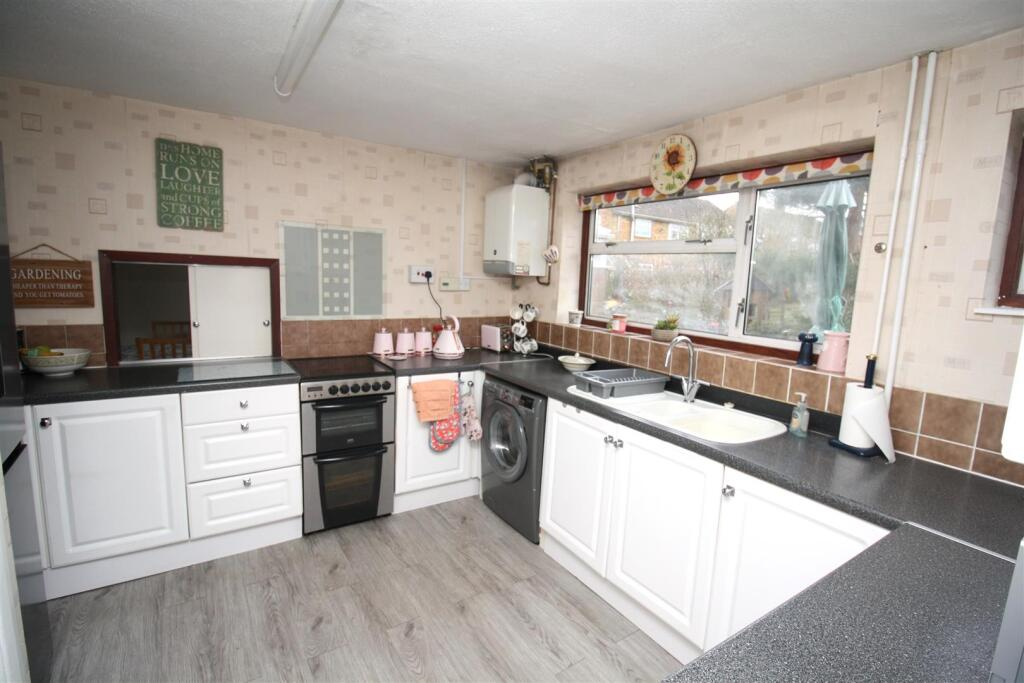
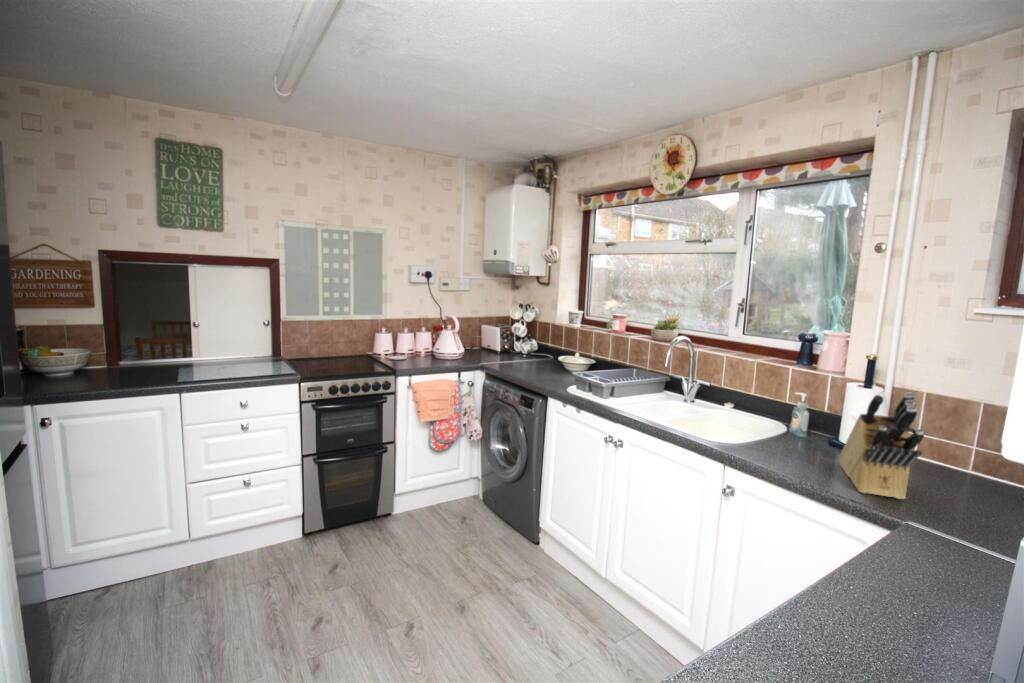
+ knife block (879, 435)
